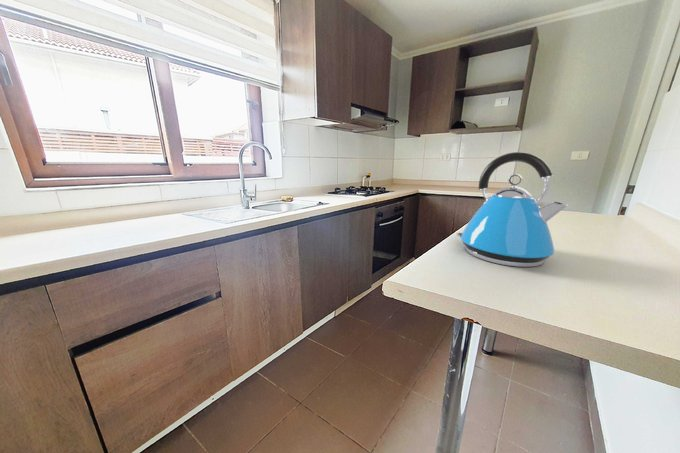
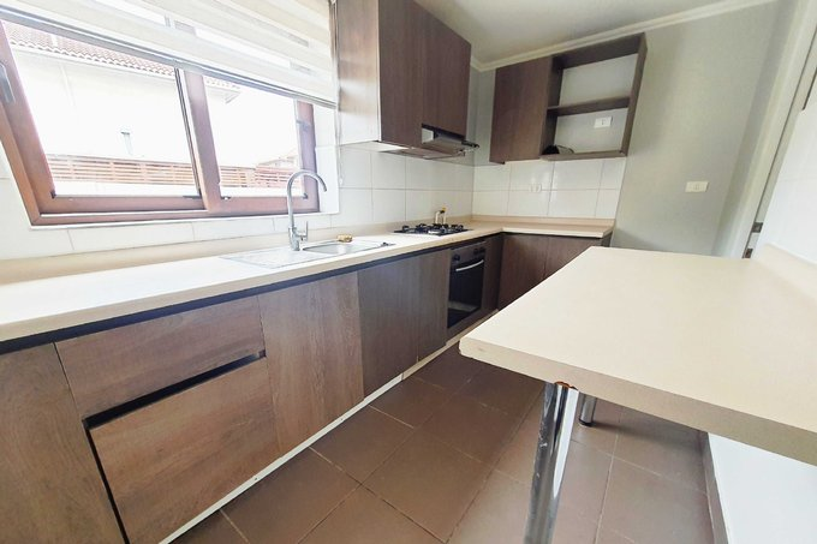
- kettle (507, 205)
